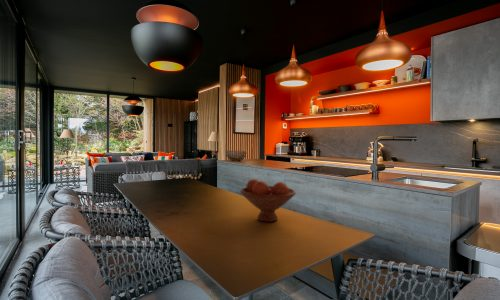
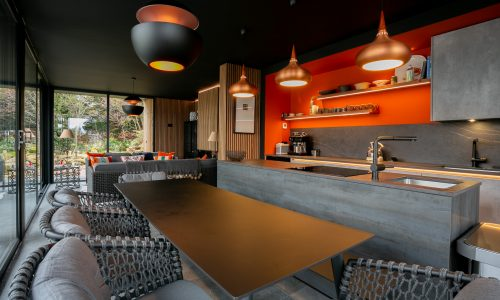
- fruit bowl (267, 199)
